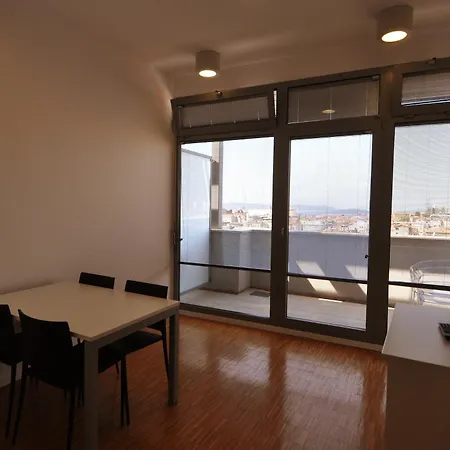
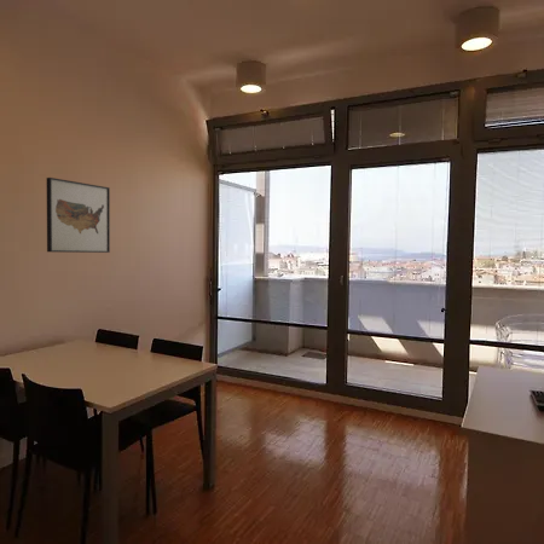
+ wall art (80, 218)
